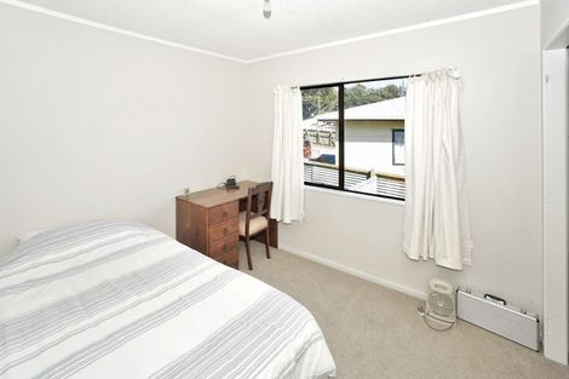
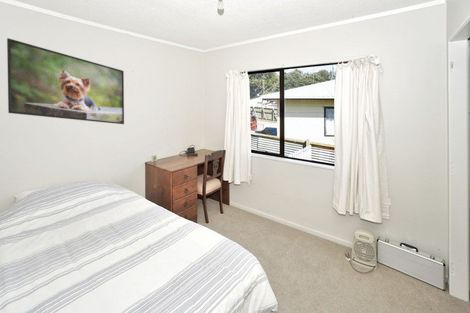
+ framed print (75, 88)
